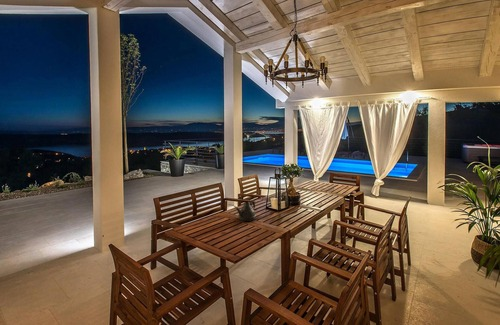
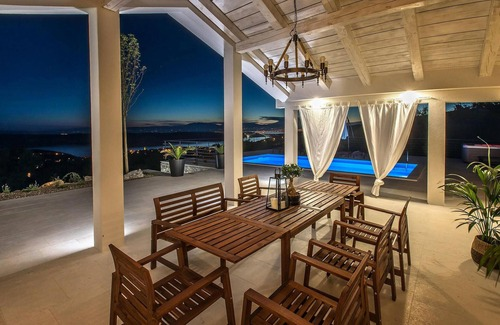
- teapot (244, 211)
